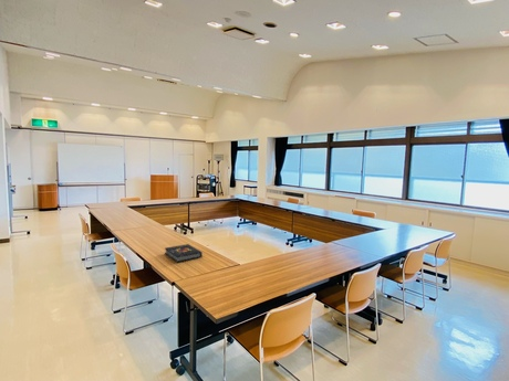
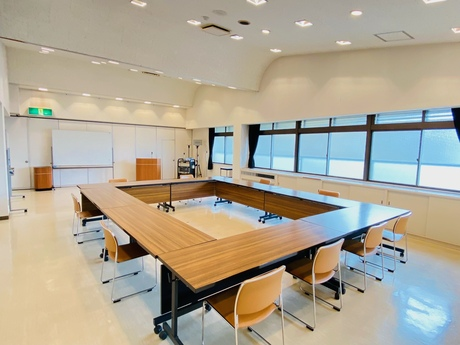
- book (183, 252)
